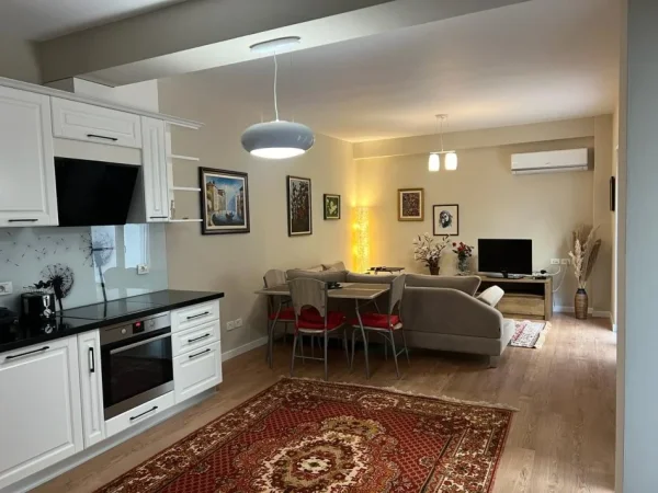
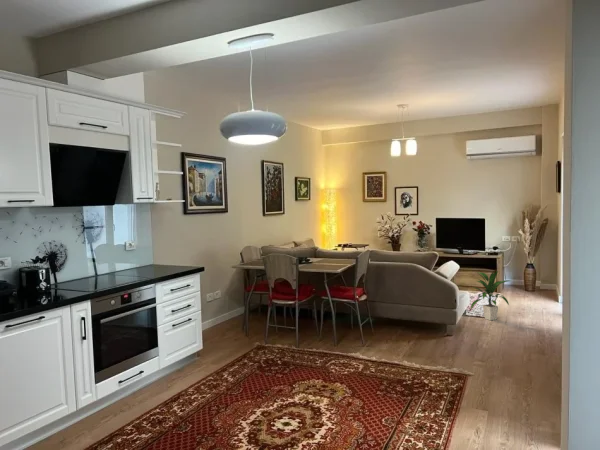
+ indoor plant (488, 293)
